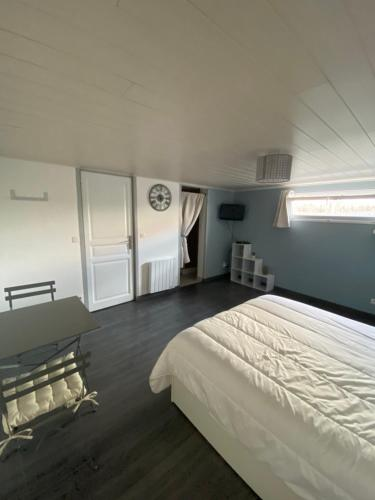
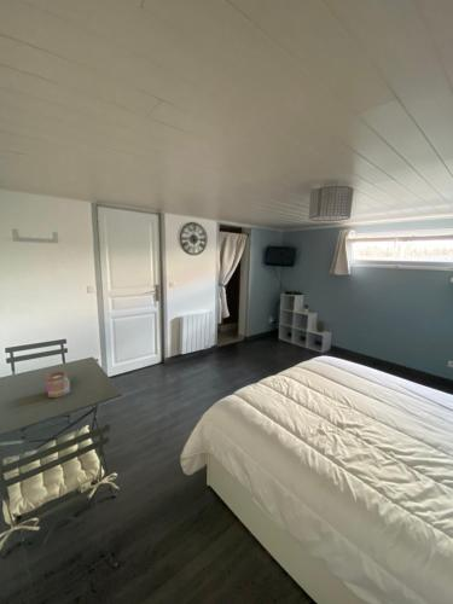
+ mug (59, 384)
